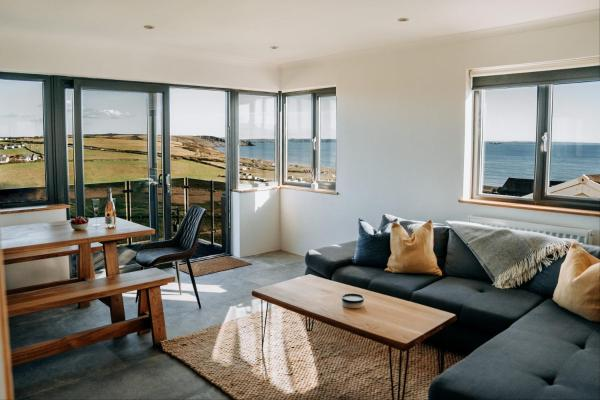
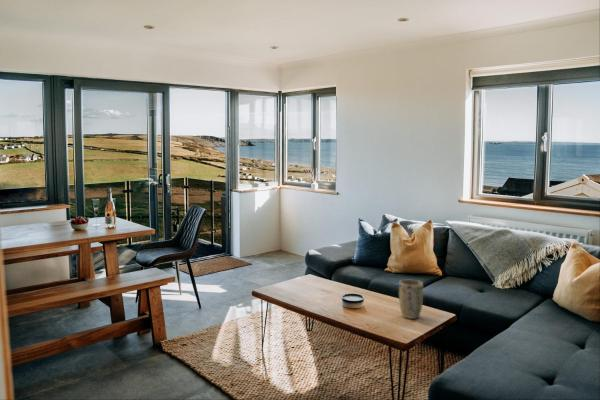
+ plant pot (410, 299)
